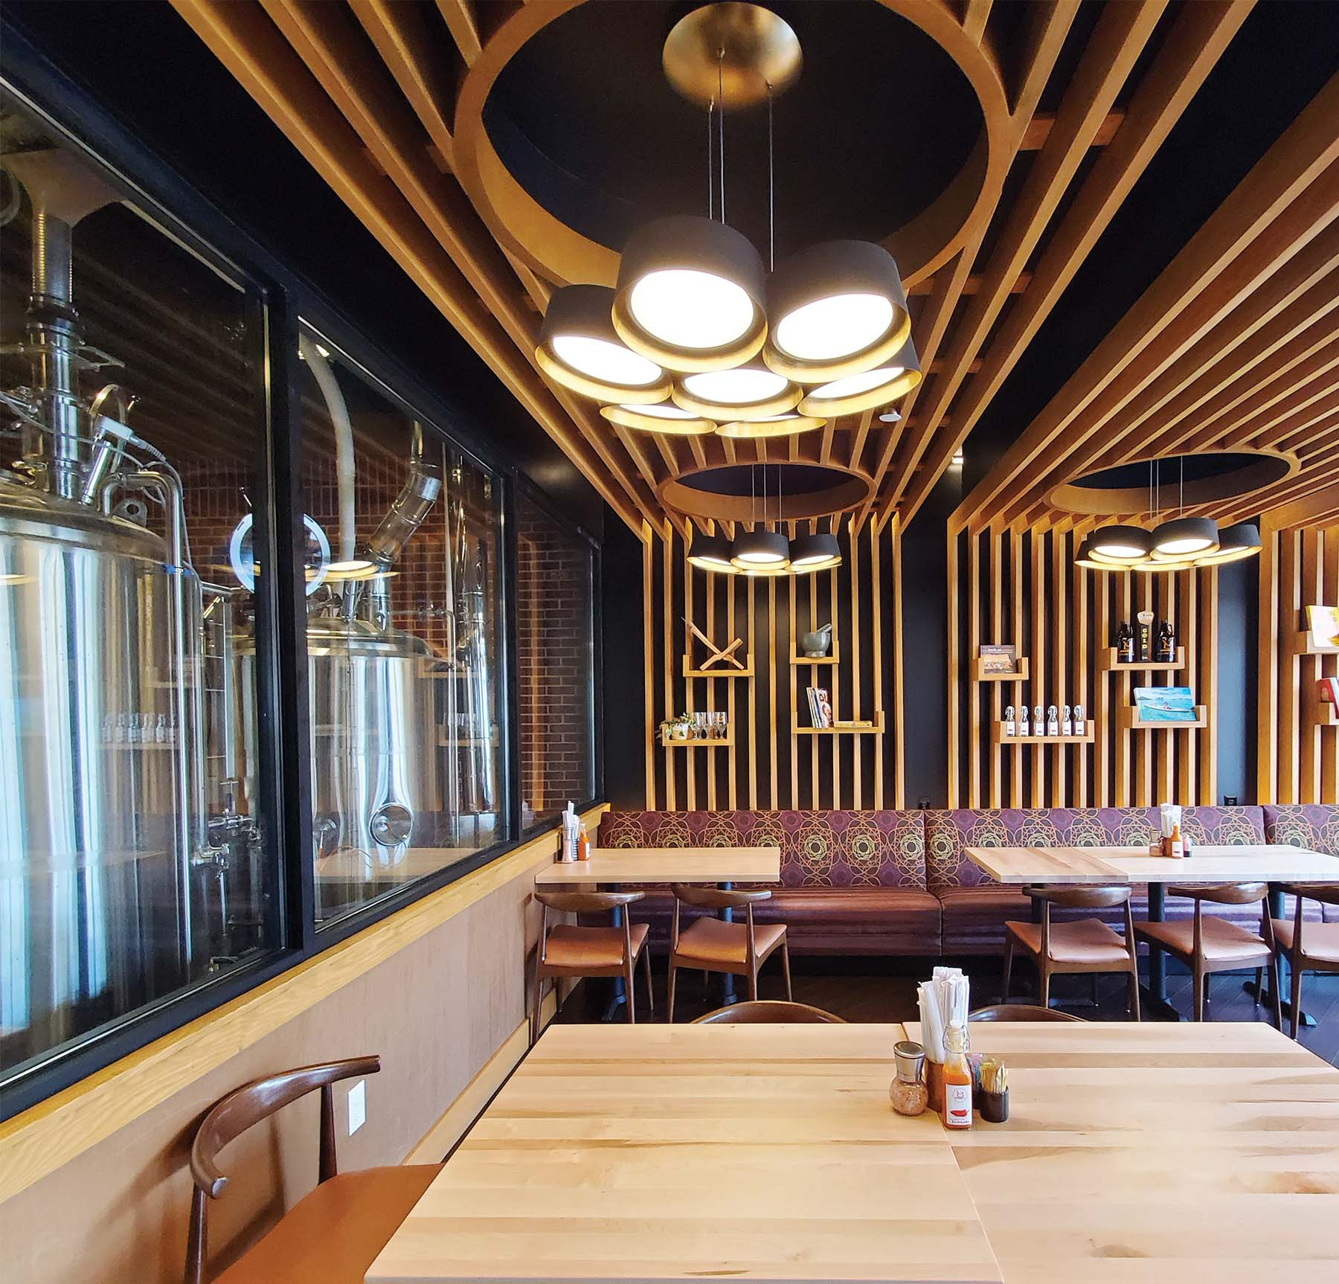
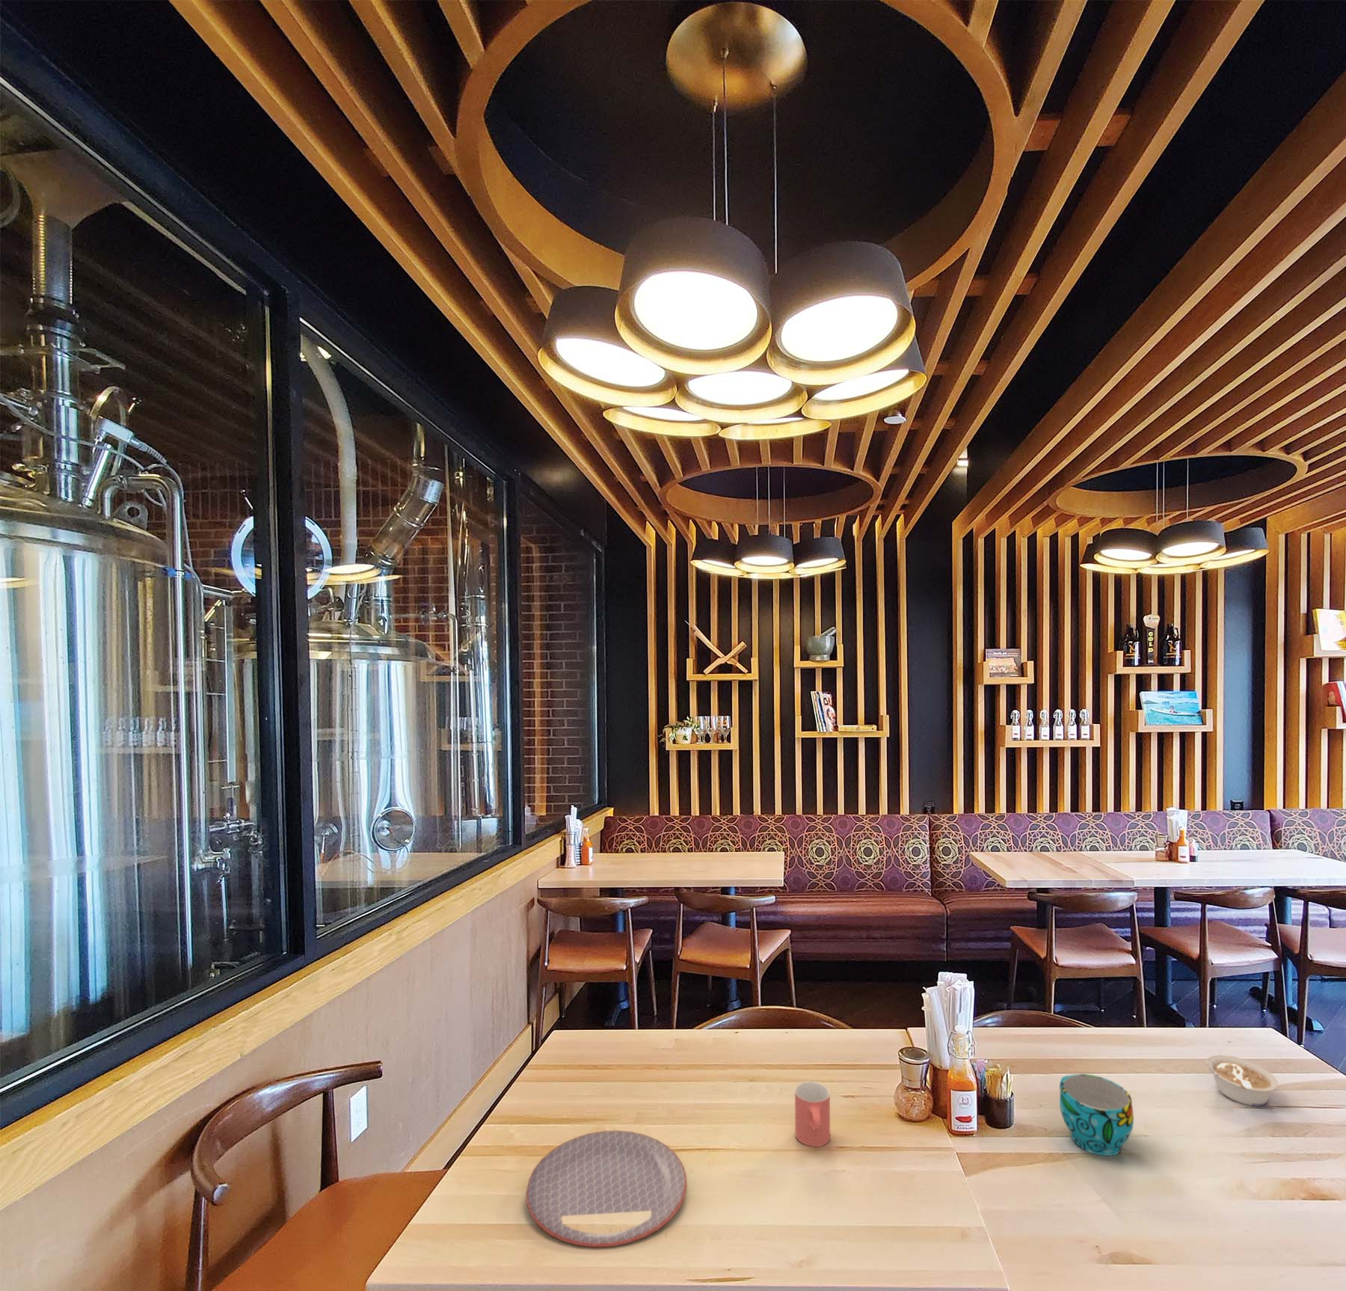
+ plate (607, 1188)
+ cup (1091, 1114)
+ cup (814, 1118)
+ legume (1243, 1082)
